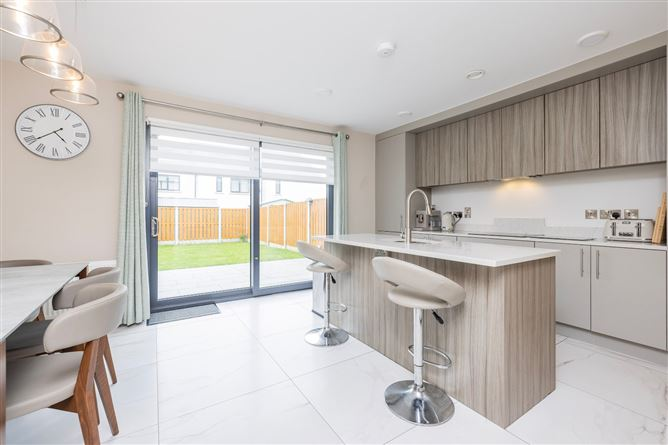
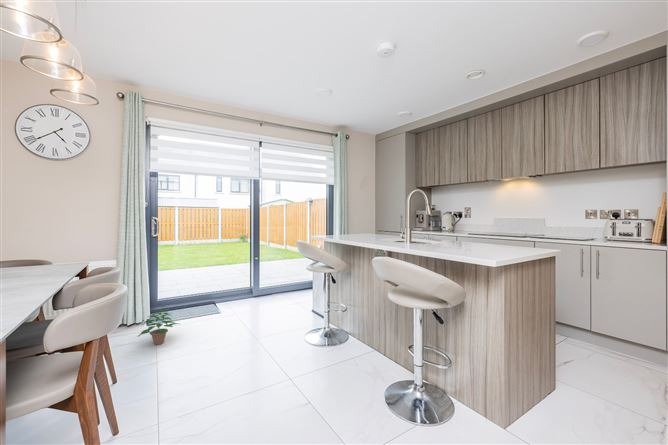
+ potted plant (158, 325)
